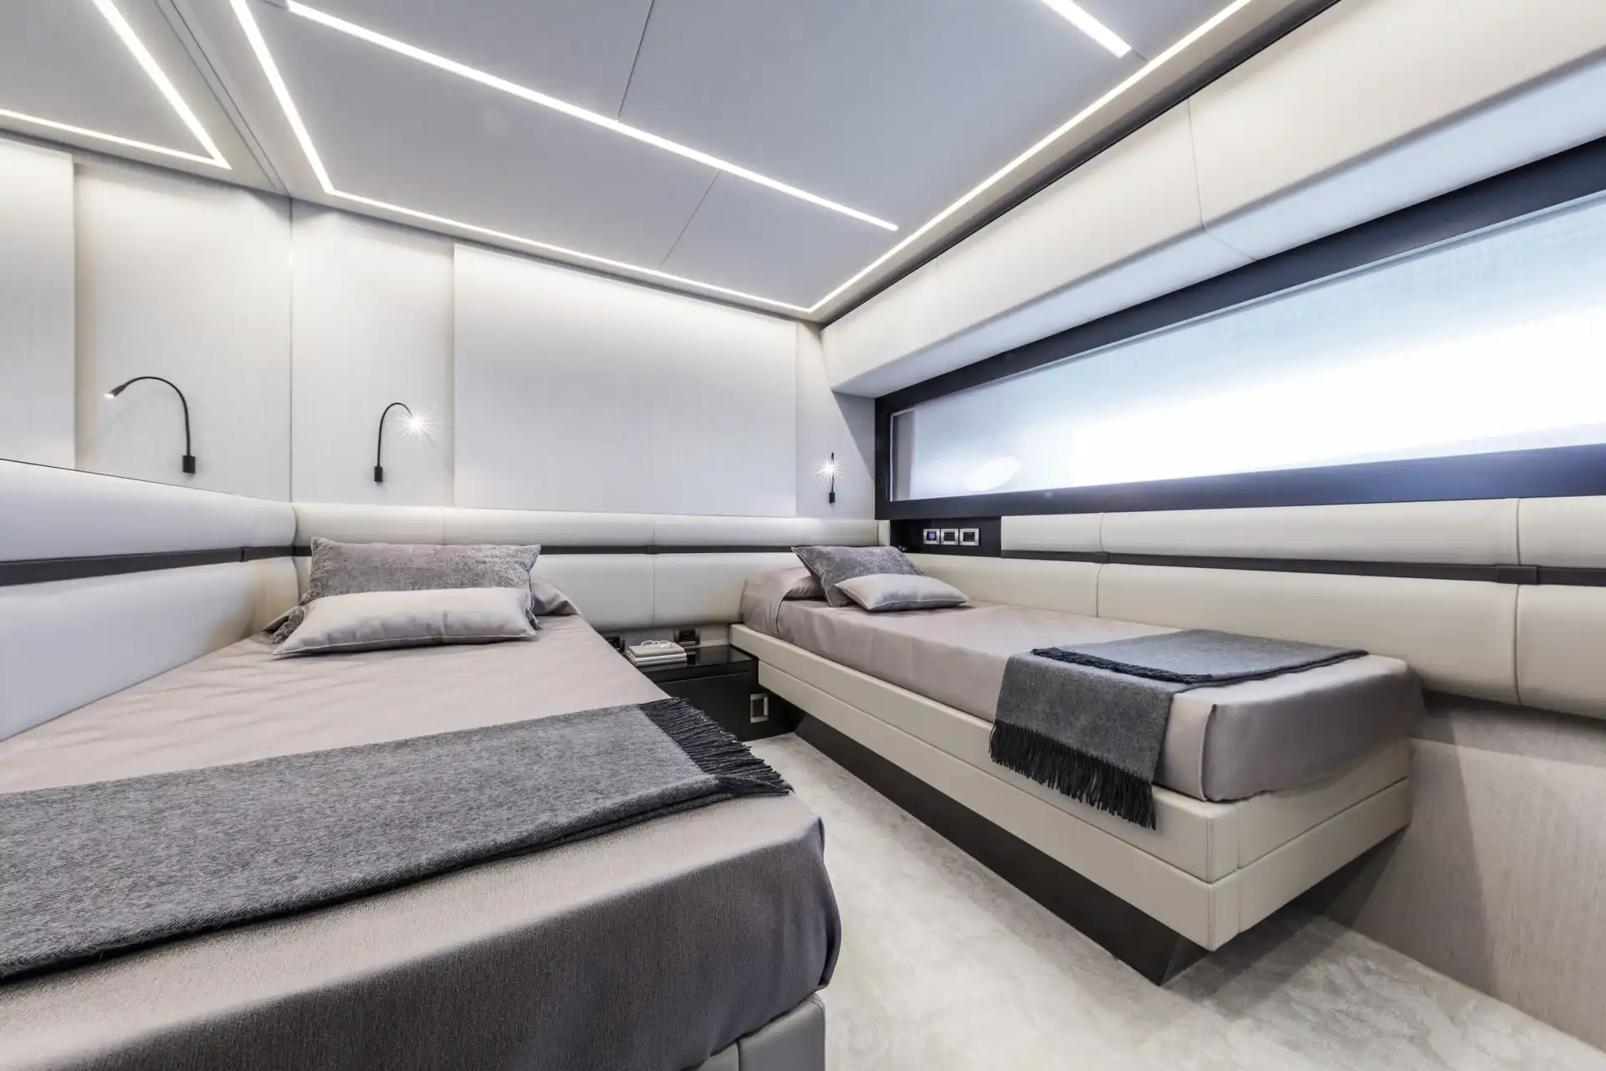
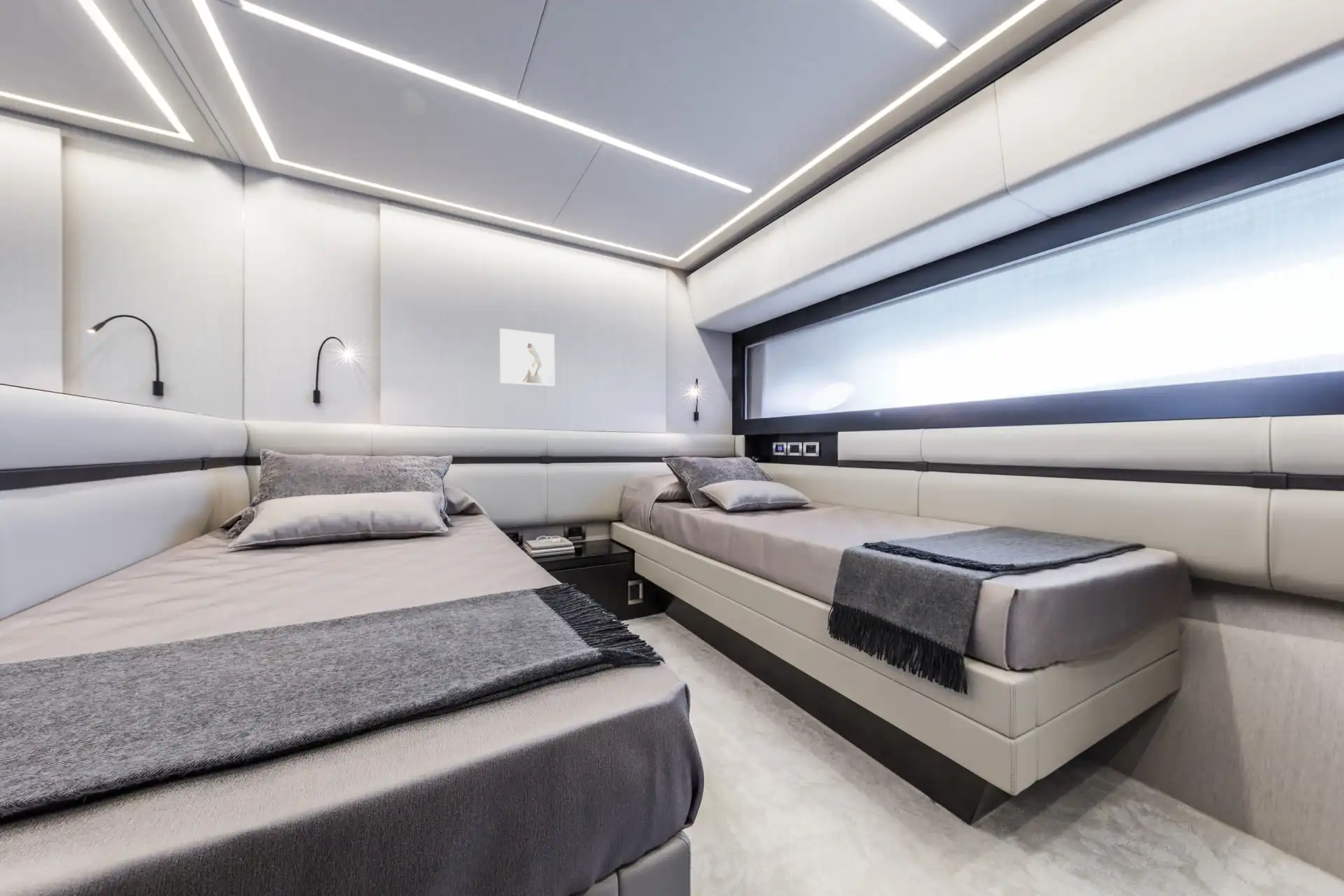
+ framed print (528, 358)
